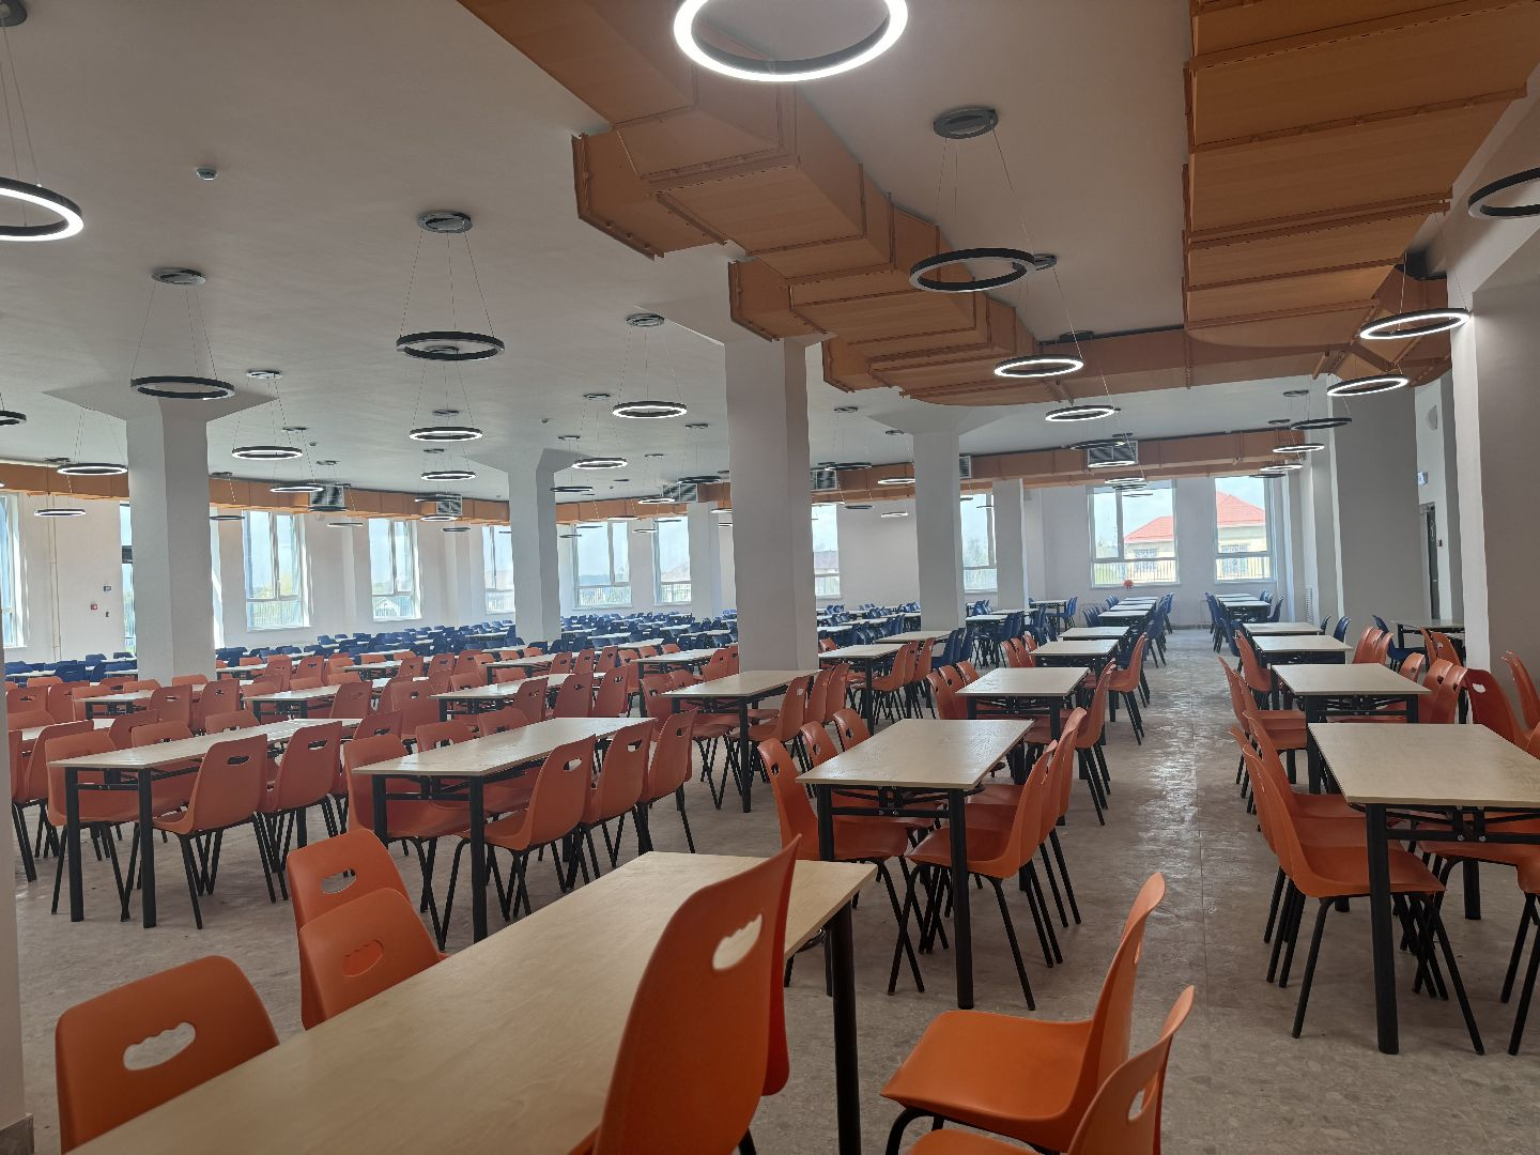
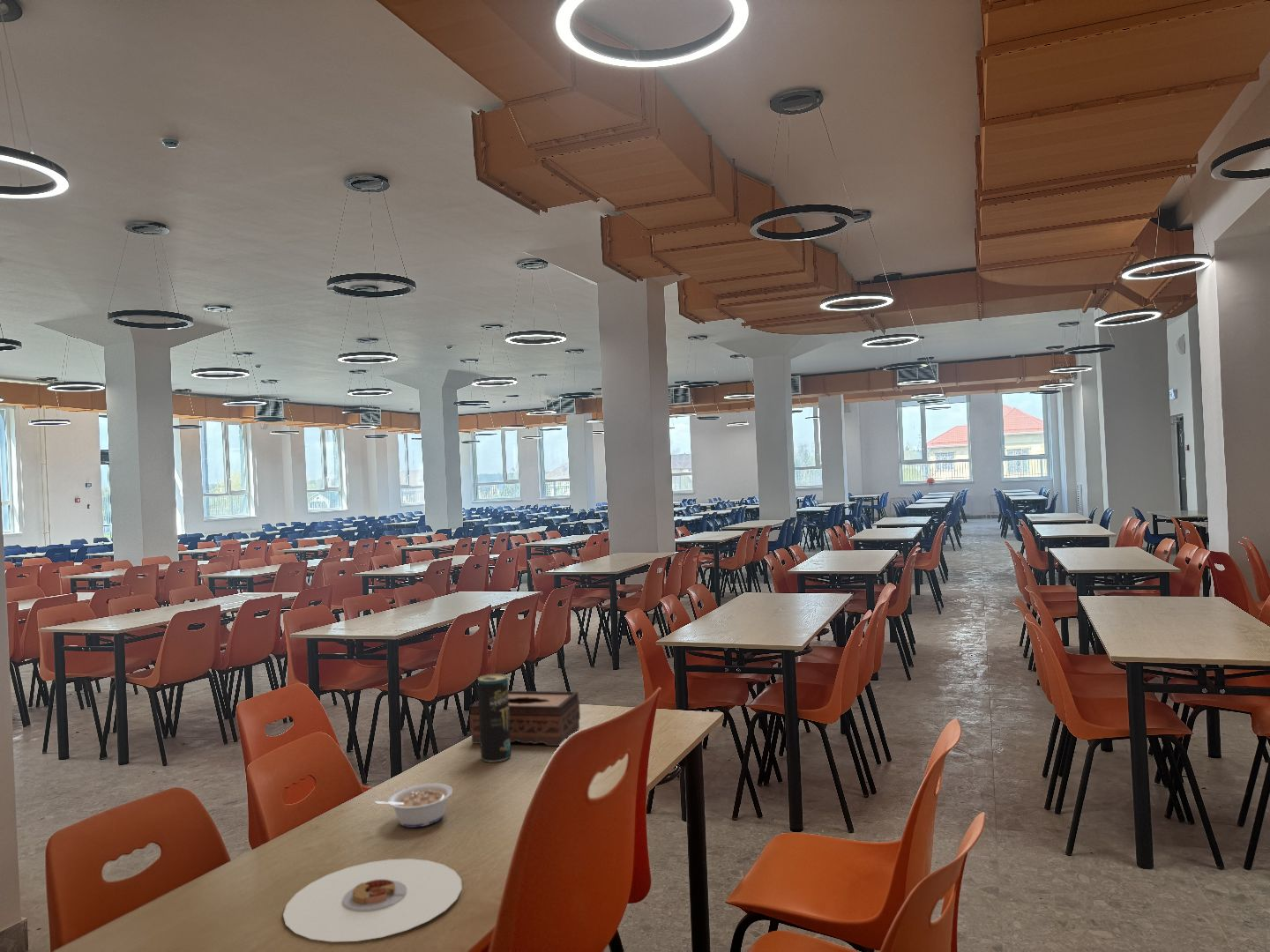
+ tissue box (526, 717)
+ beverage can (494, 717)
+ plate (375, 890)
+ legume (419, 805)
